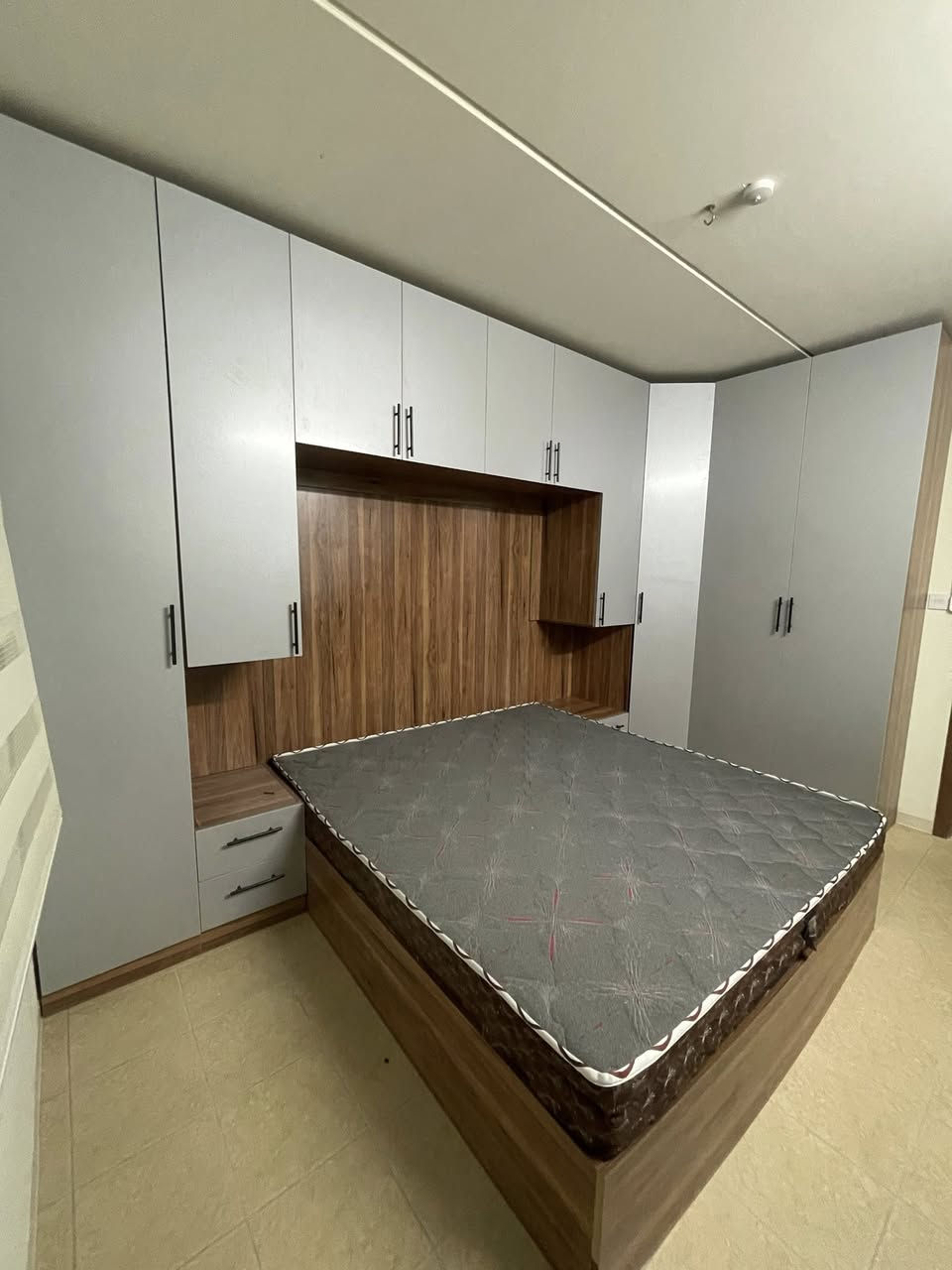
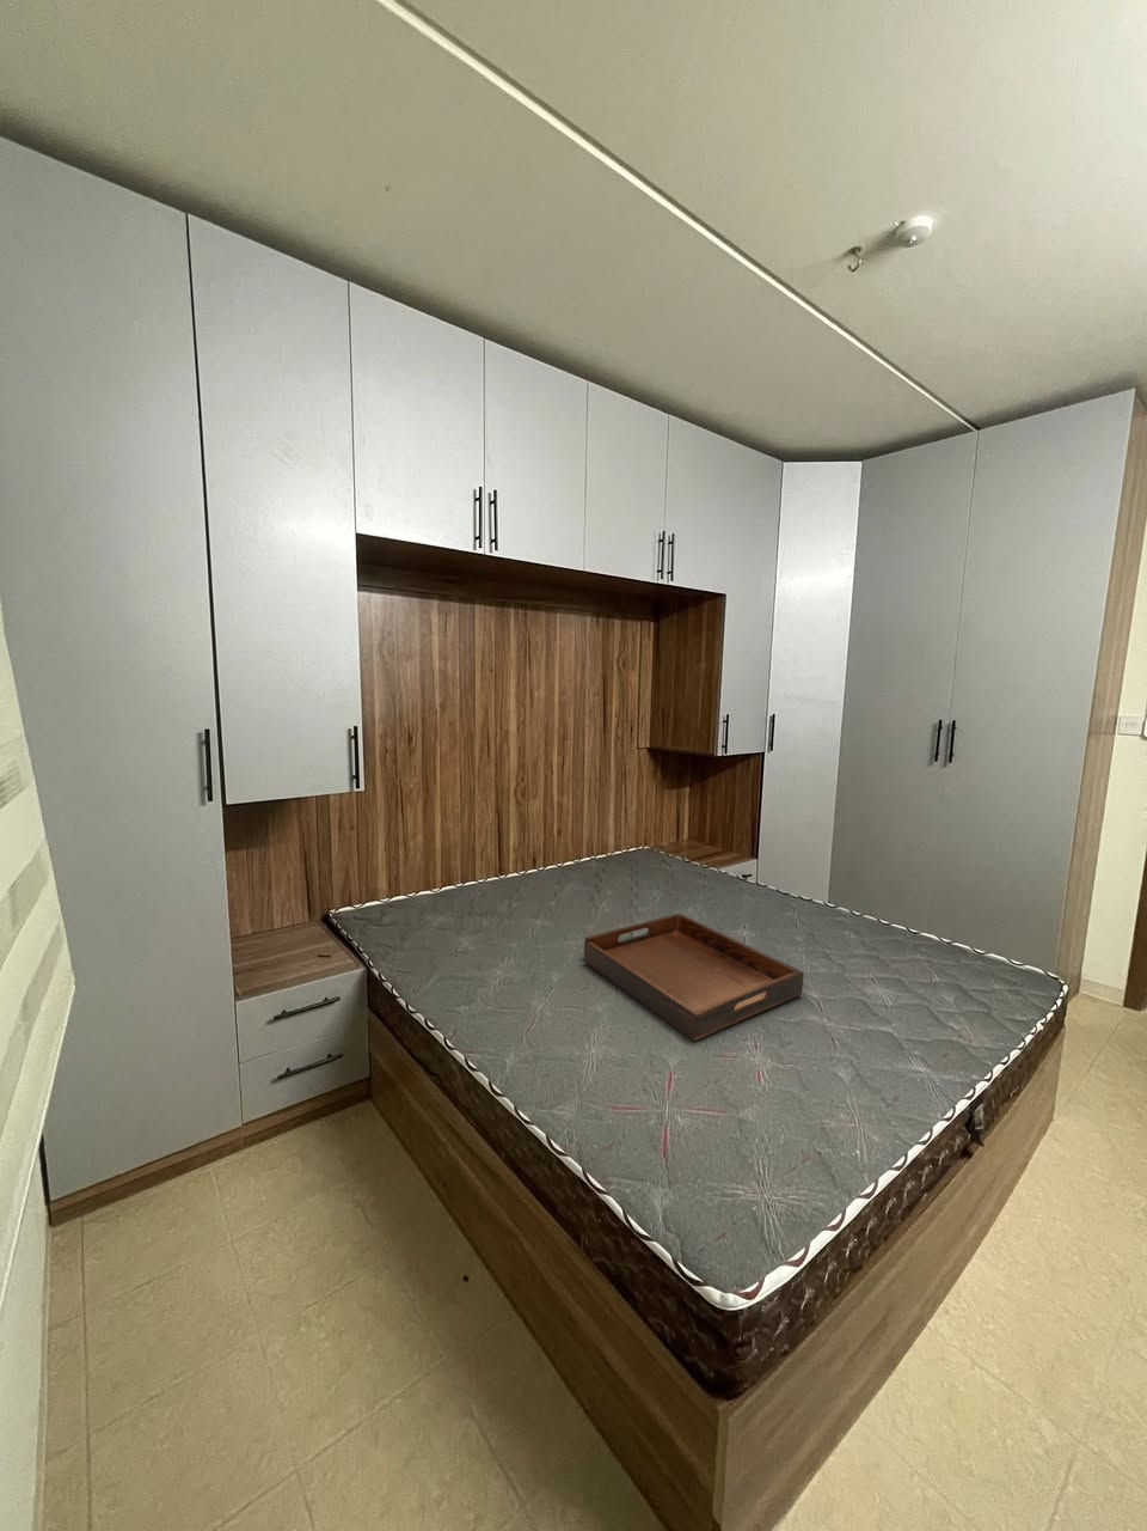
+ serving tray (684, 966)
